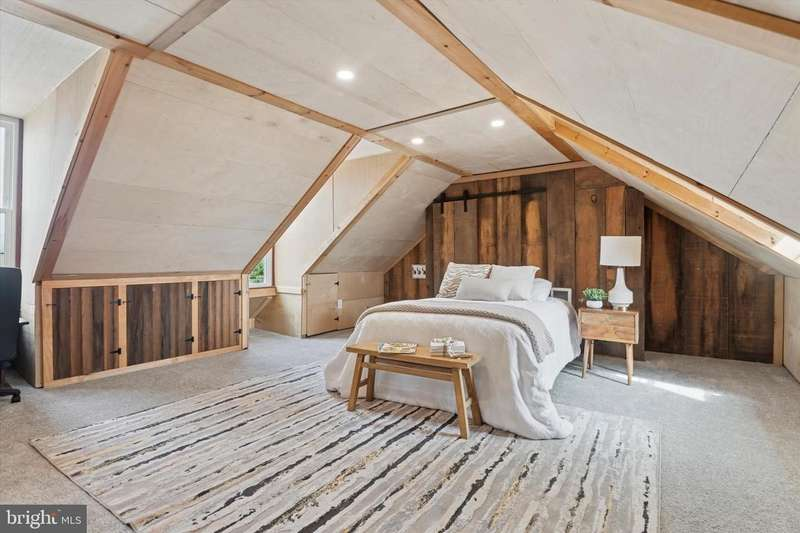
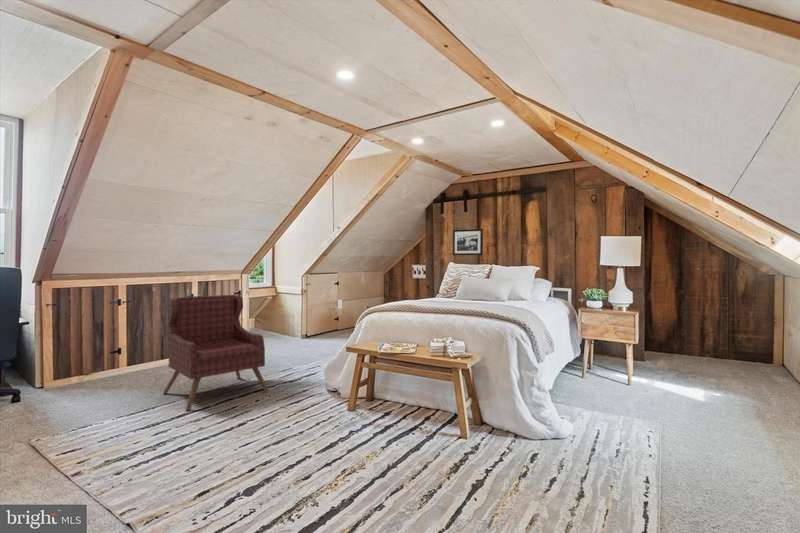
+ picture frame (467, 242)
+ armchair (216, 345)
